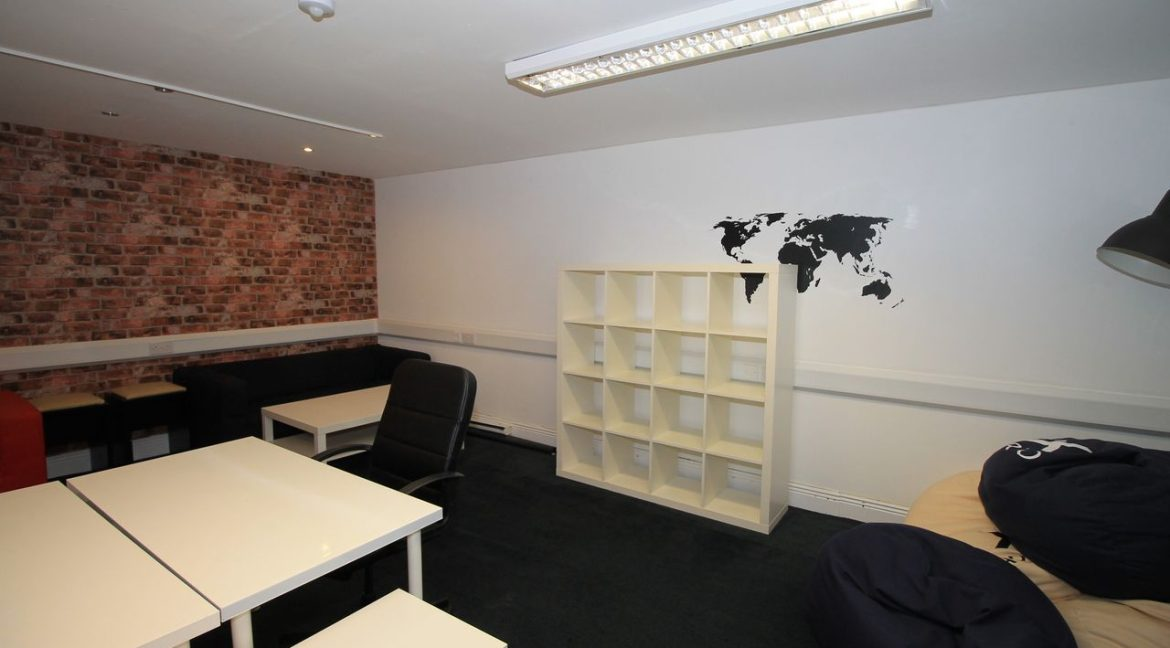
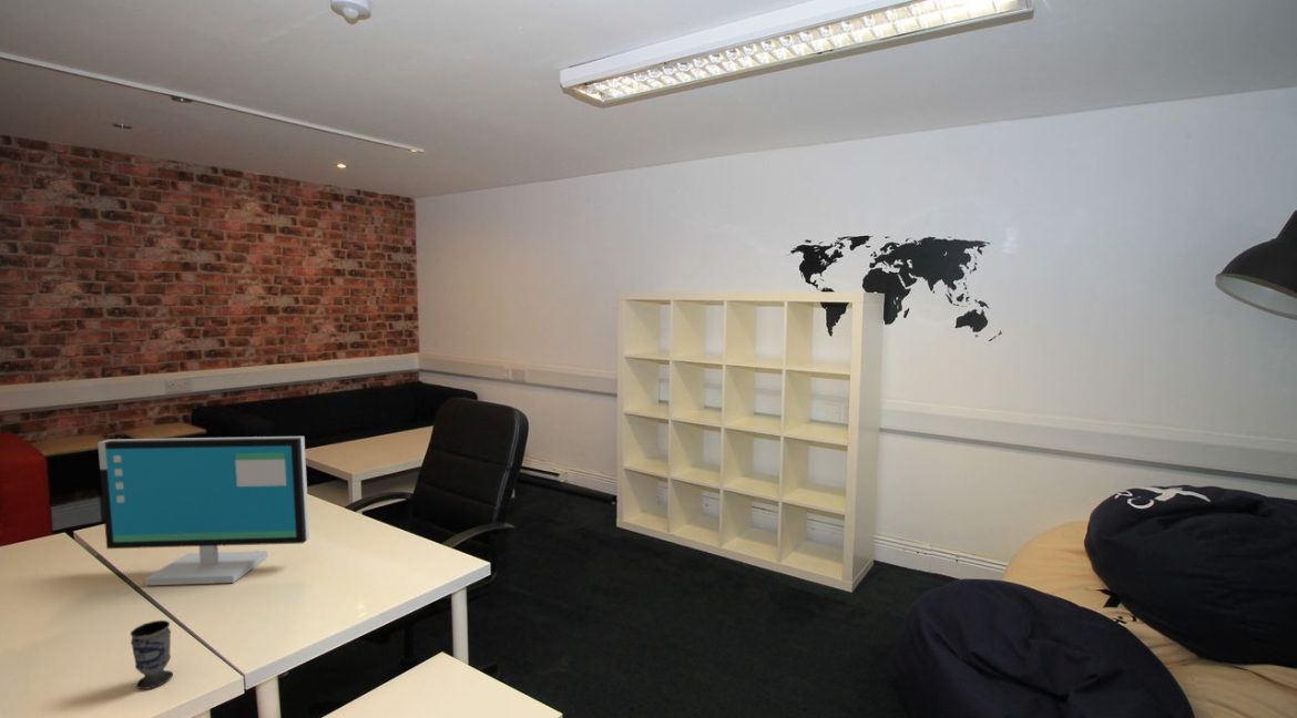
+ computer monitor (205, 505)
+ cup (152, 654)
